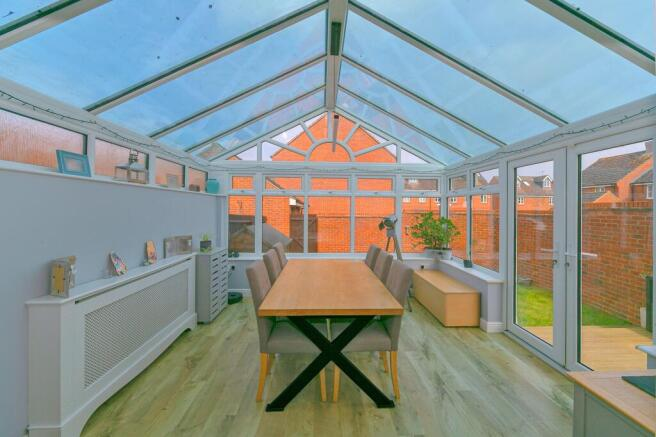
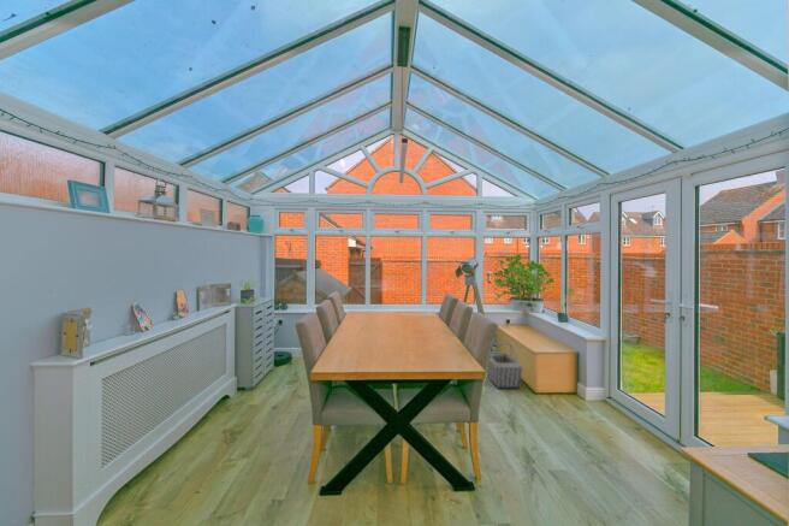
+ basket (502, 362)
